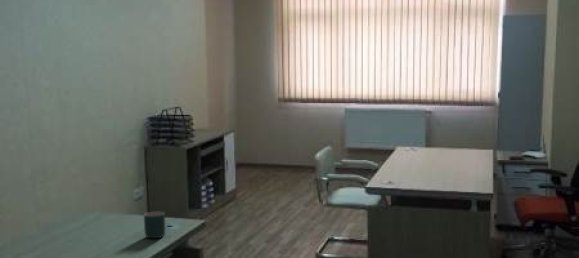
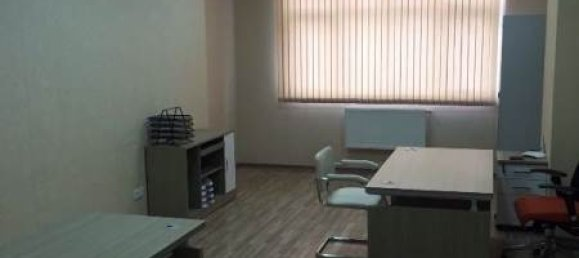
- mug (155, 224)
